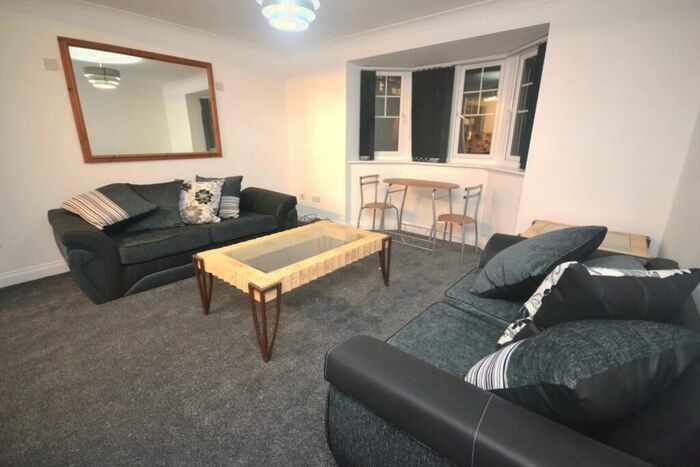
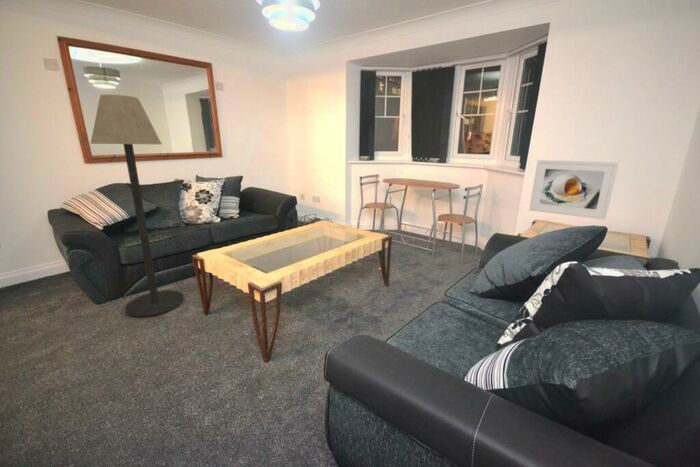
+ floor lamp (139, 209)
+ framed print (570, 188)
